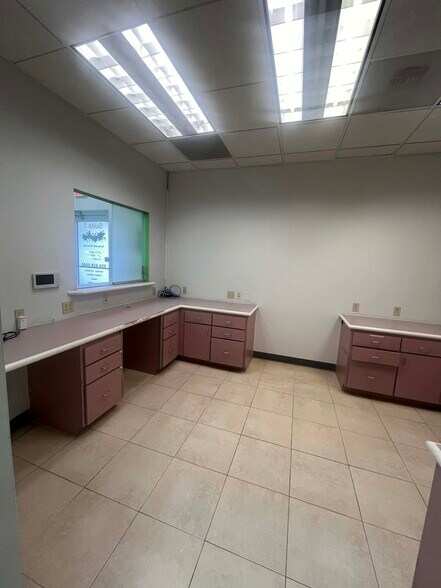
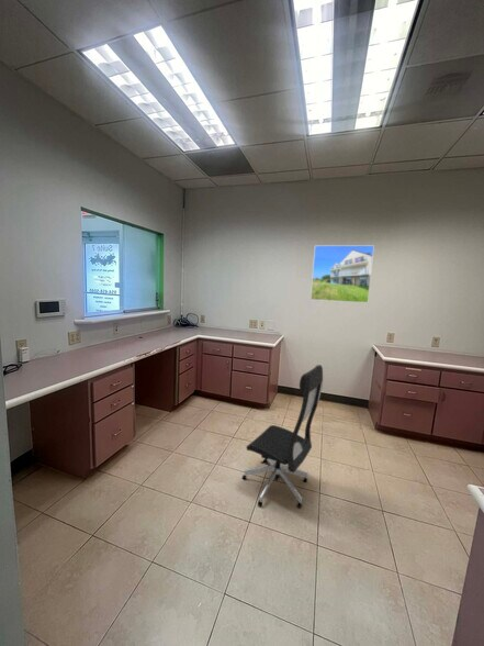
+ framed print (340, 274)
+ office chair (278, 426)
